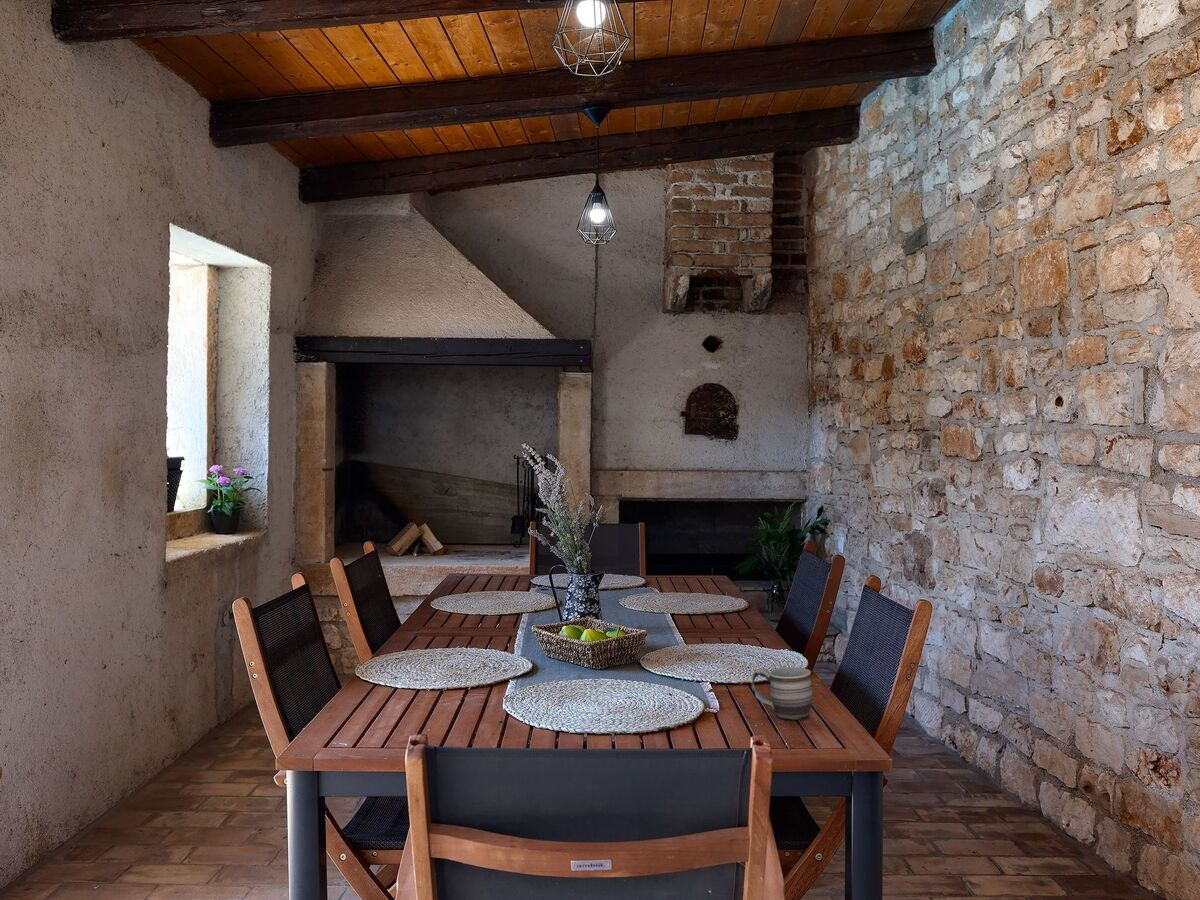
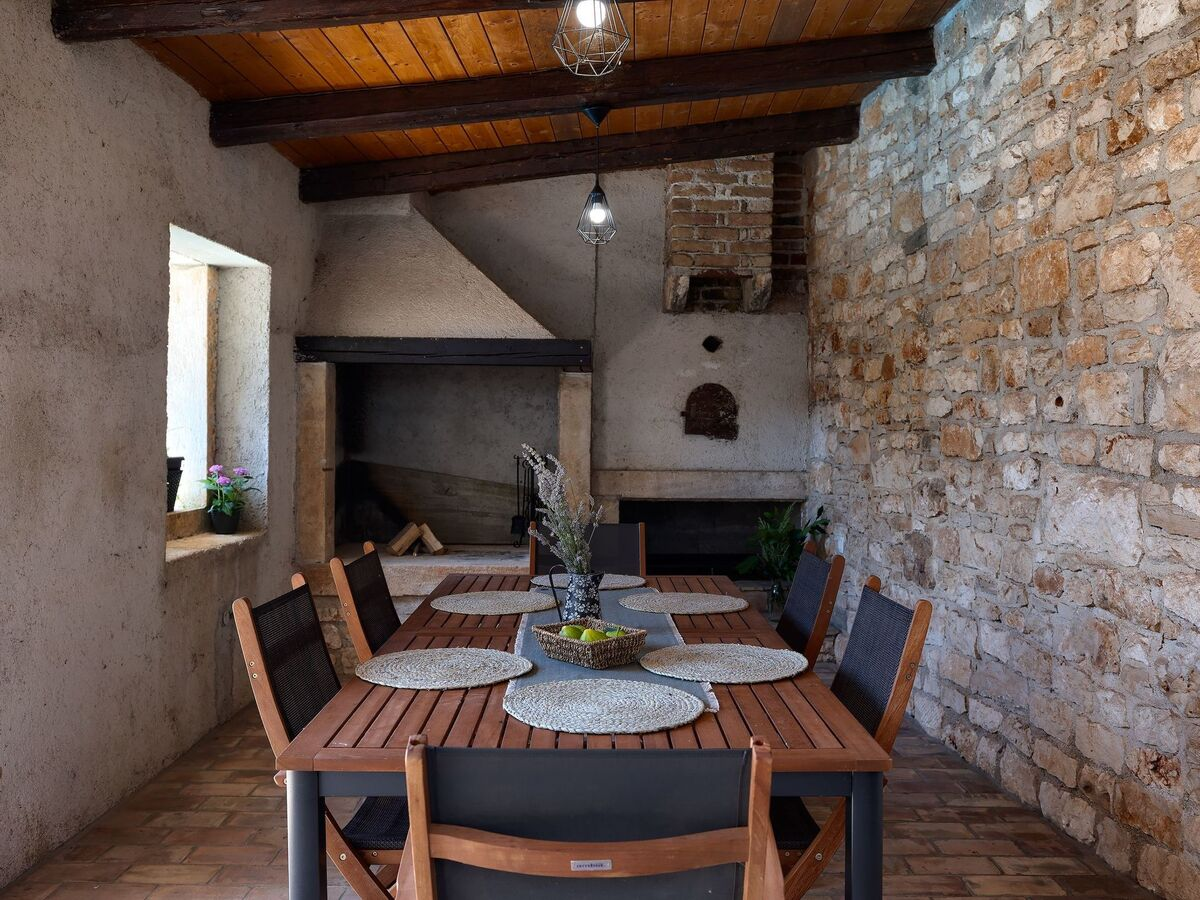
- mug (782, 693)
